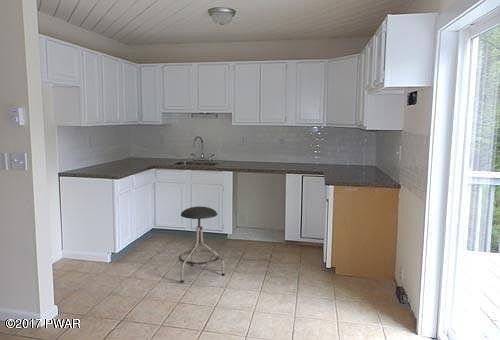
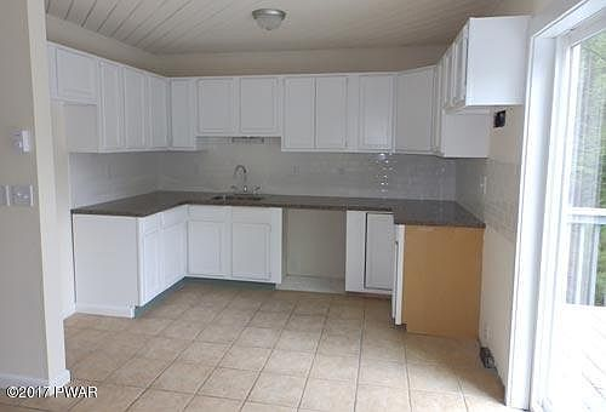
- stool (197, 241)
